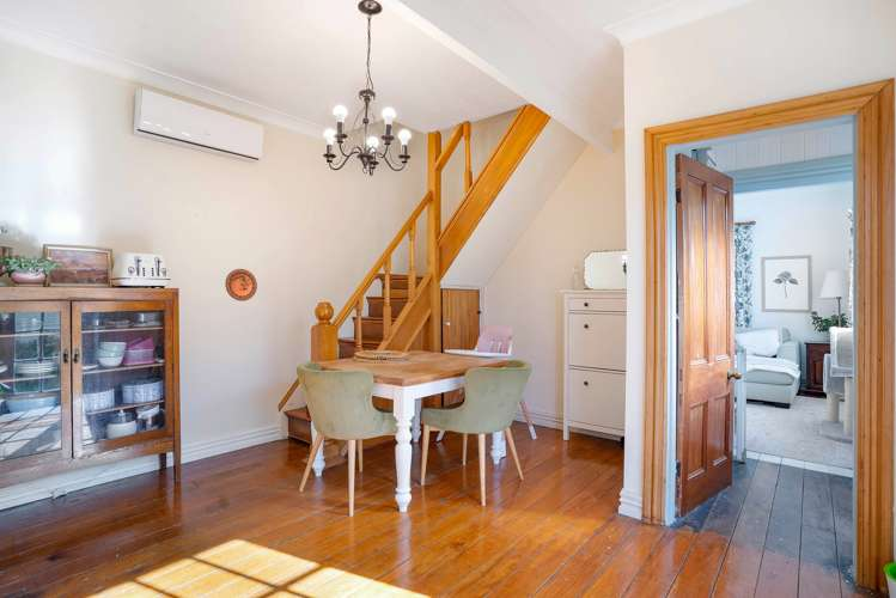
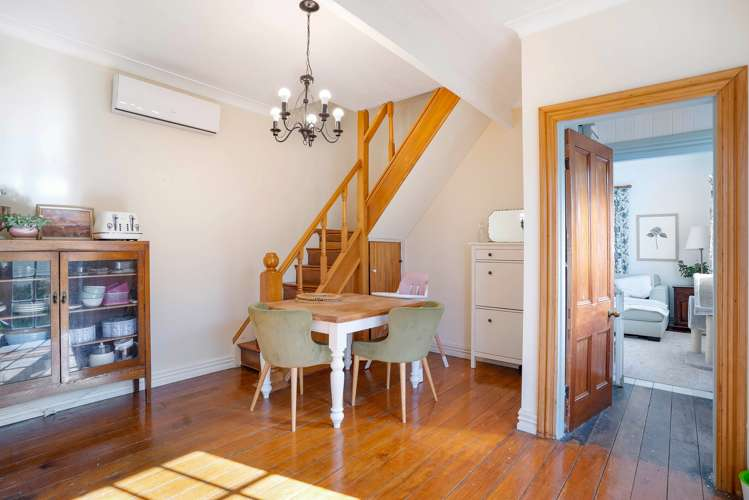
- decorative plate (240, 285)
